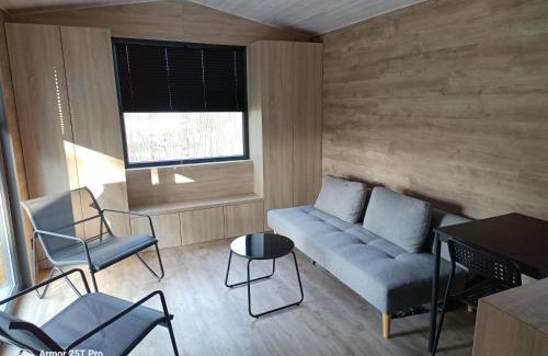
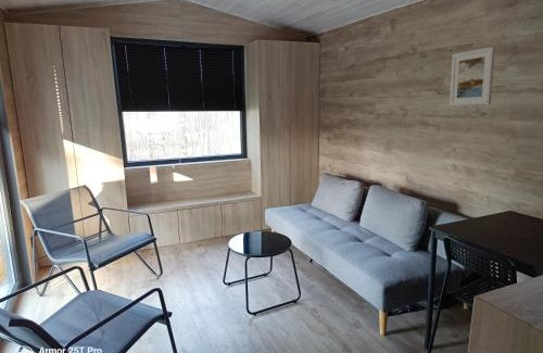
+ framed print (470, 78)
